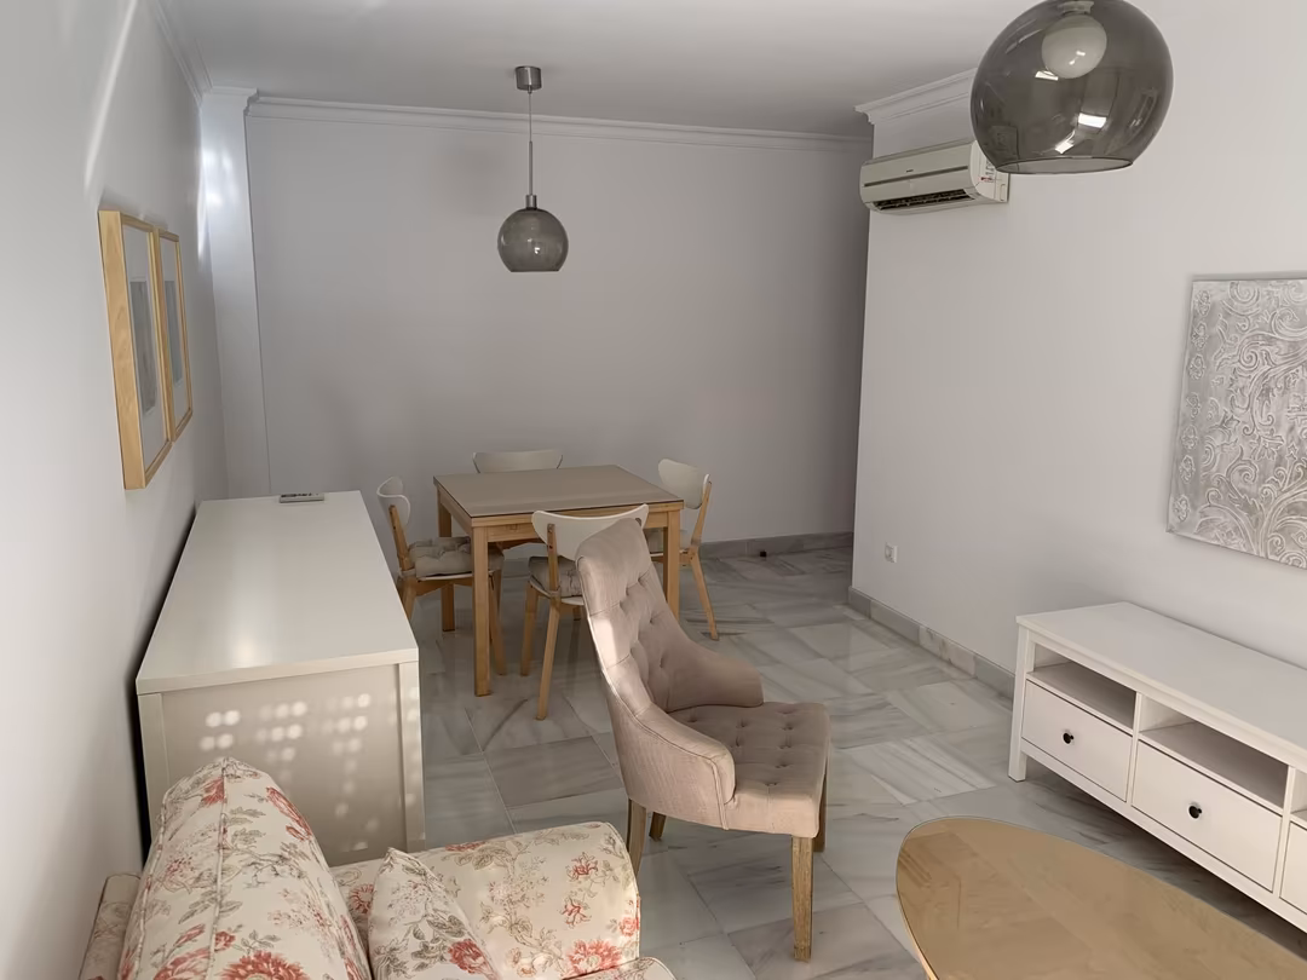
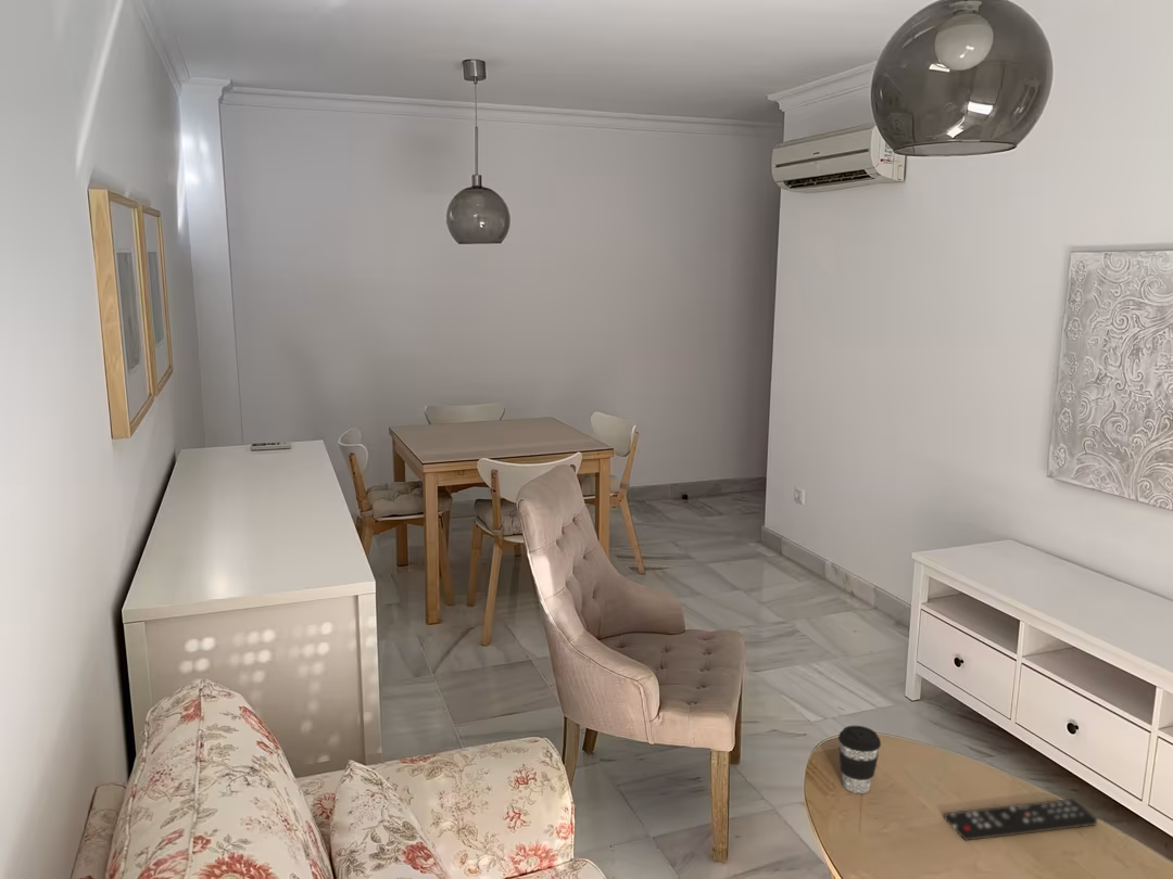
+ remote control (1020, 817)
+ coffee cup (858, 760)
